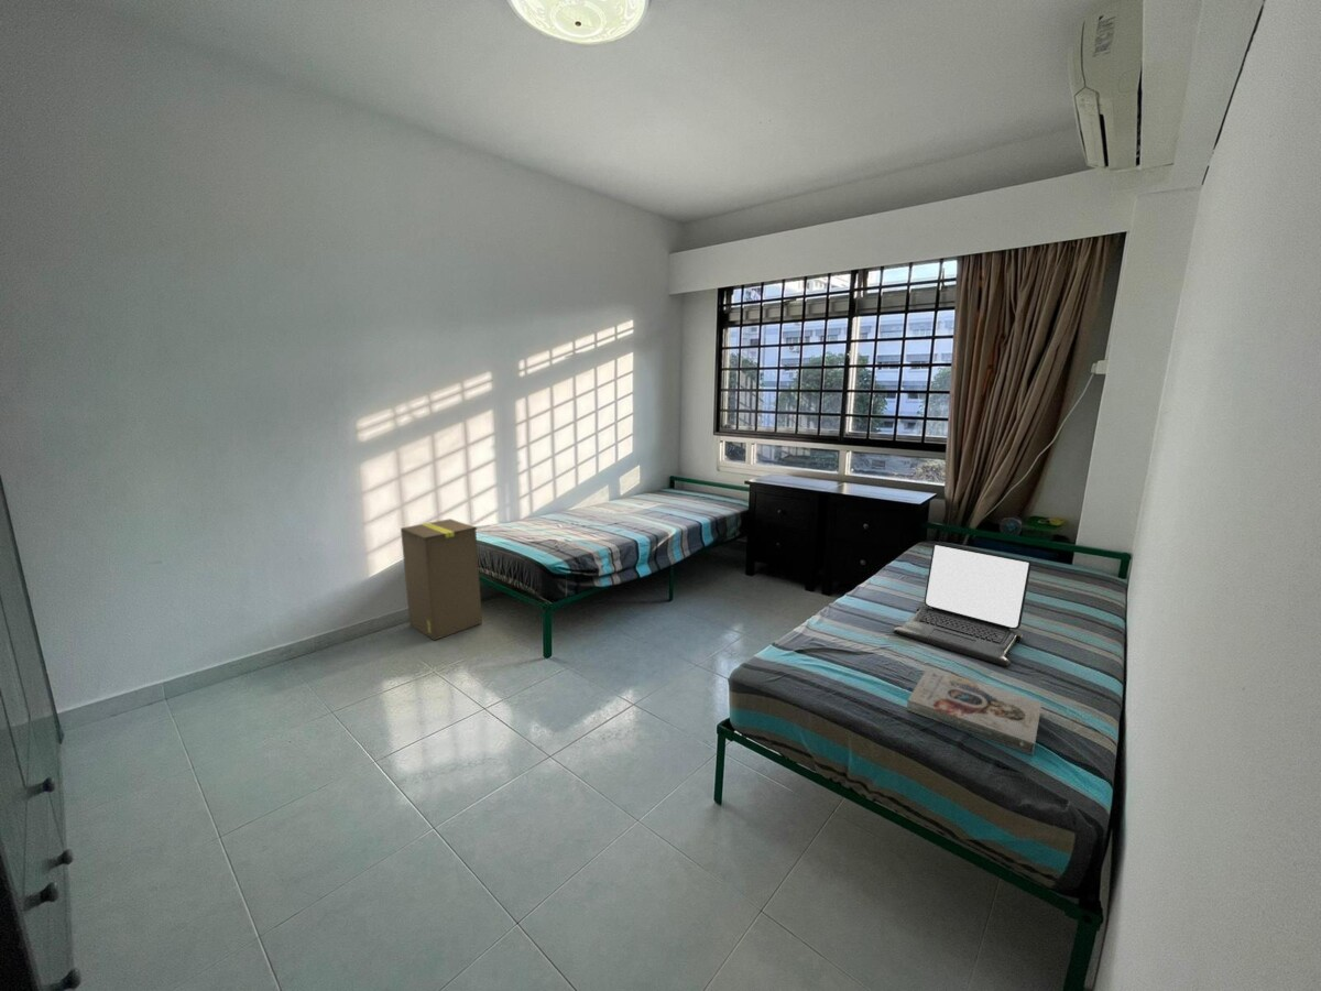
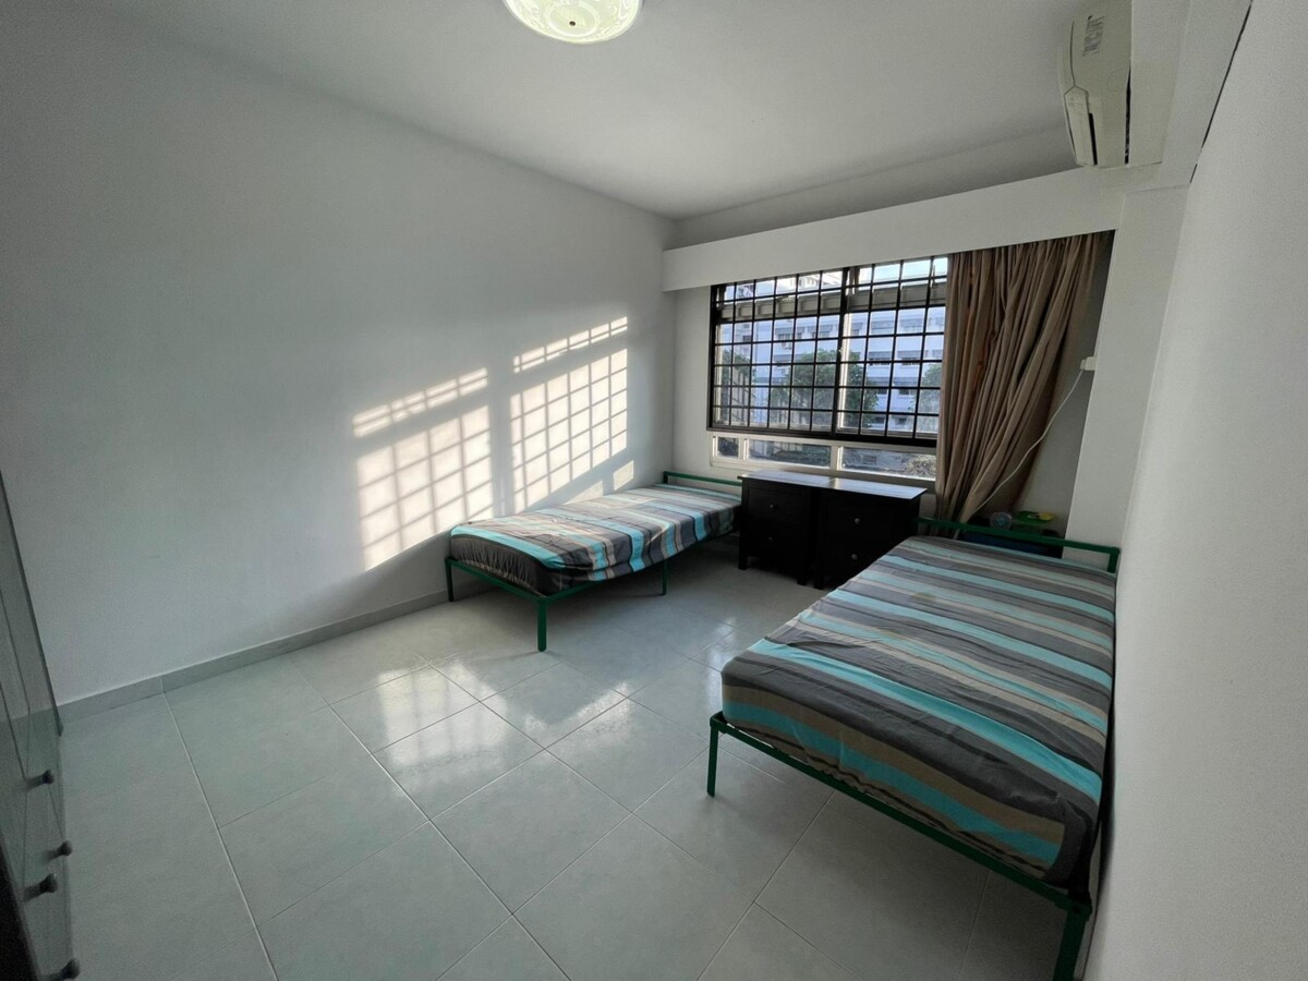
- cardboard box (441, 576)
- book (973, 706)
- laptop (963, 598)
